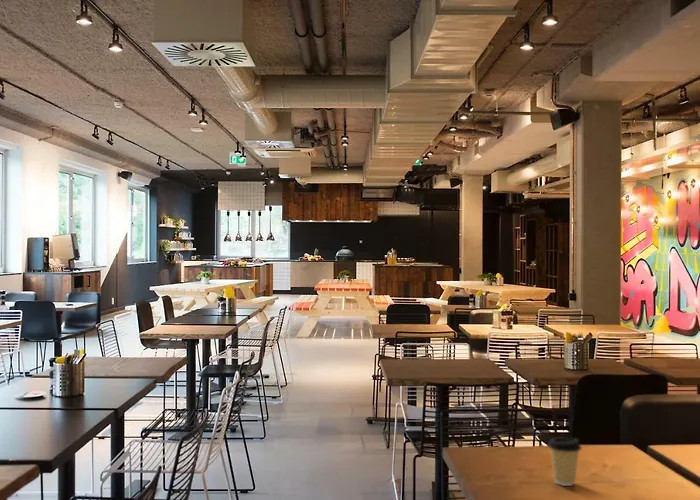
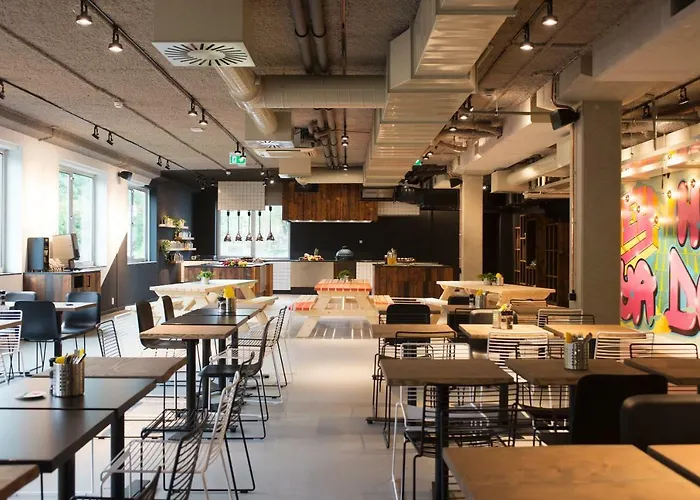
- coffee cup (564, 461)
